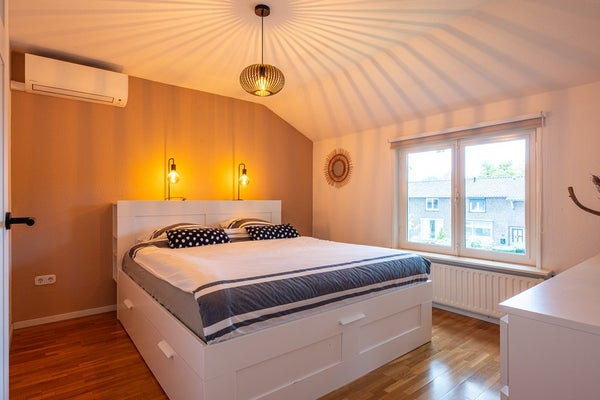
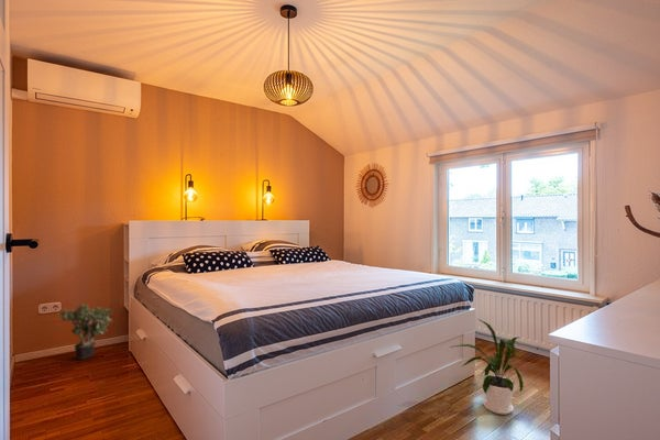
+ potted plant (86, 330)
+ house plant (495, 366)
